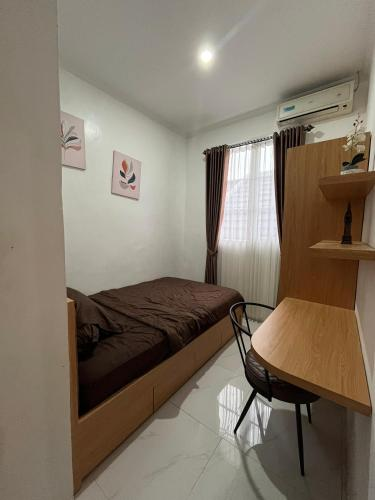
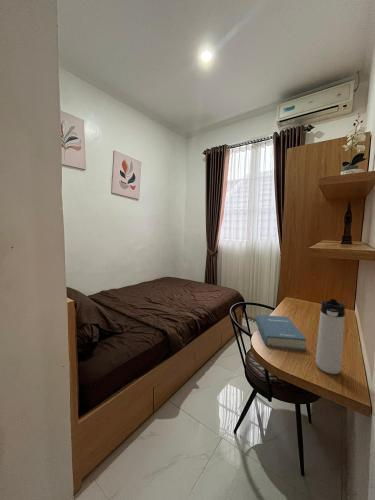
+ hardback book (277, 330)
+ thermos bottle (330, 336)
